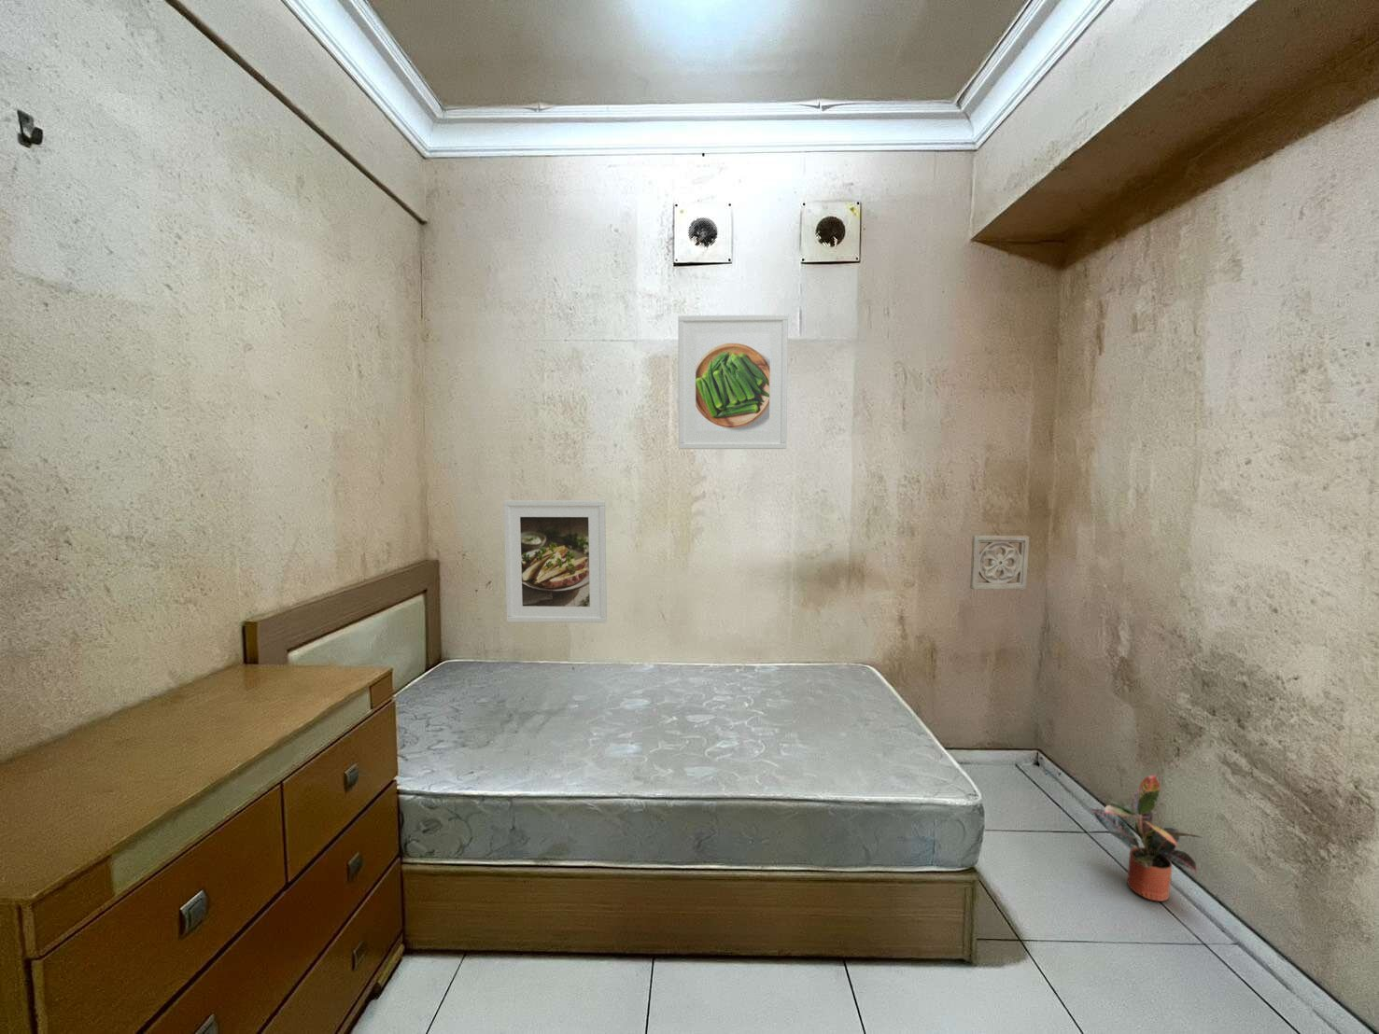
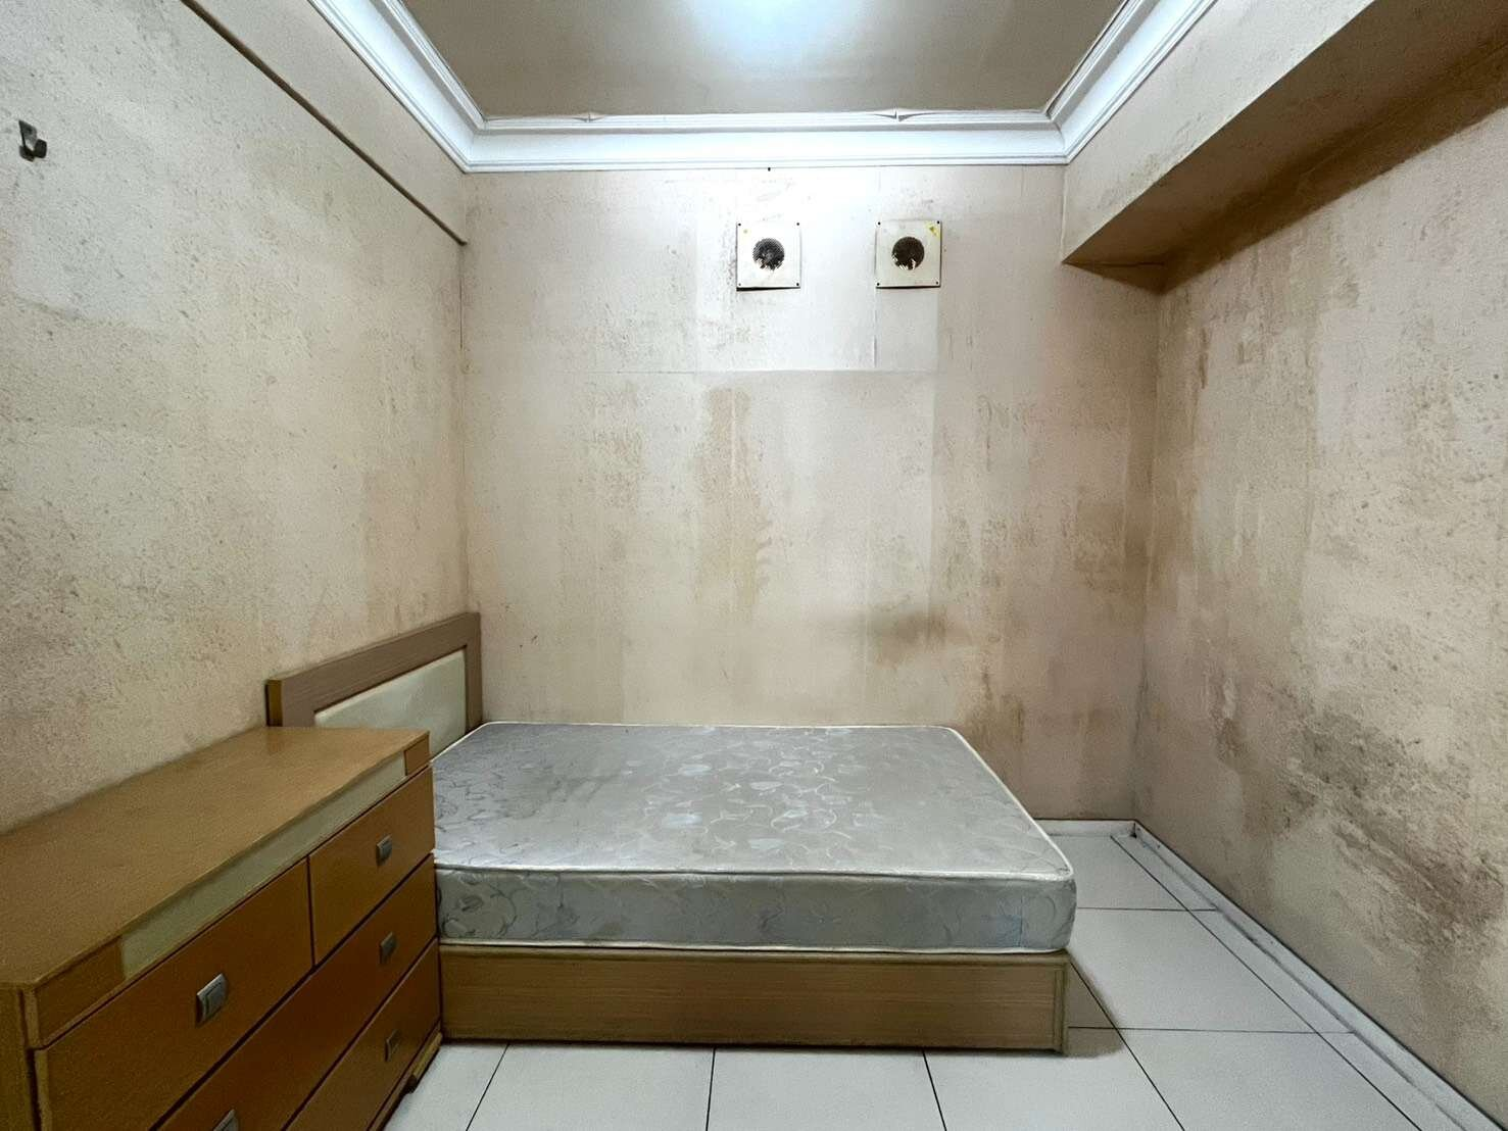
- wall ornament (998, 562)
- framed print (554, 560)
- potted plant (1141, 840)
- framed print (732, 382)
